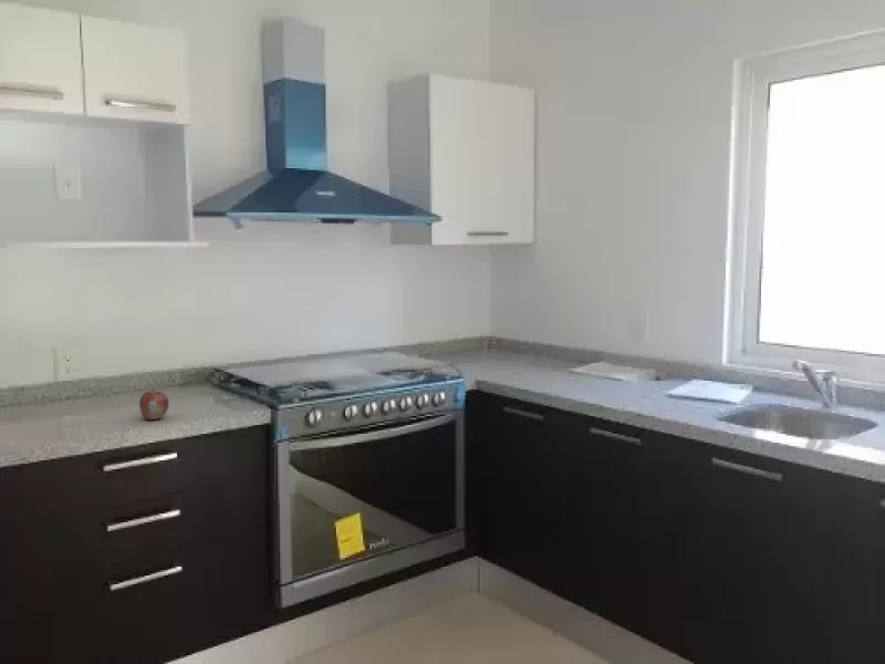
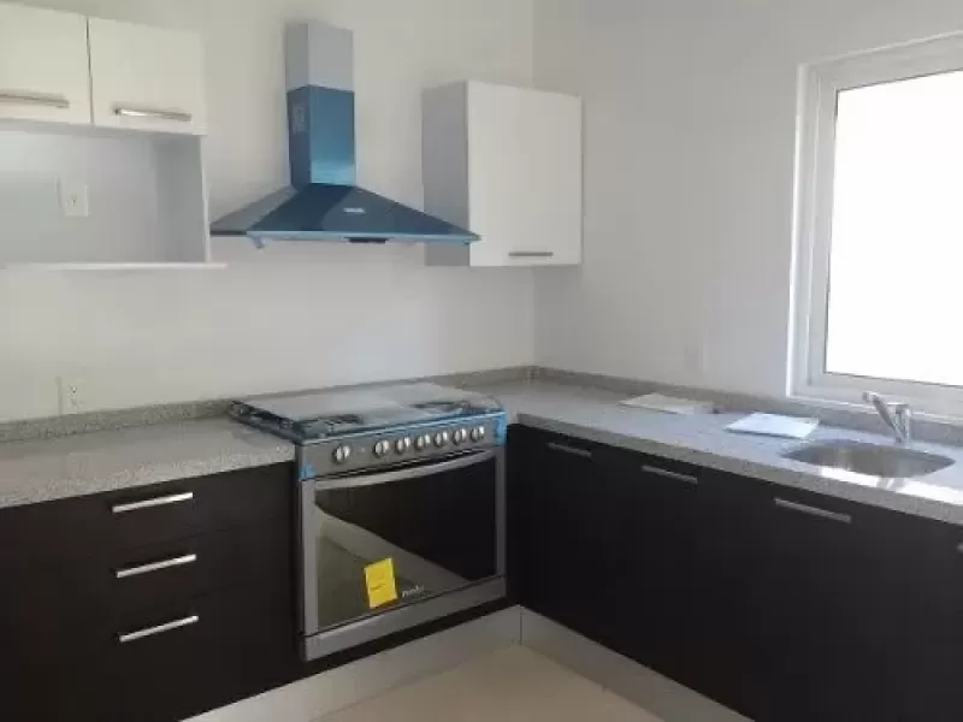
- fruit (154, 403)
